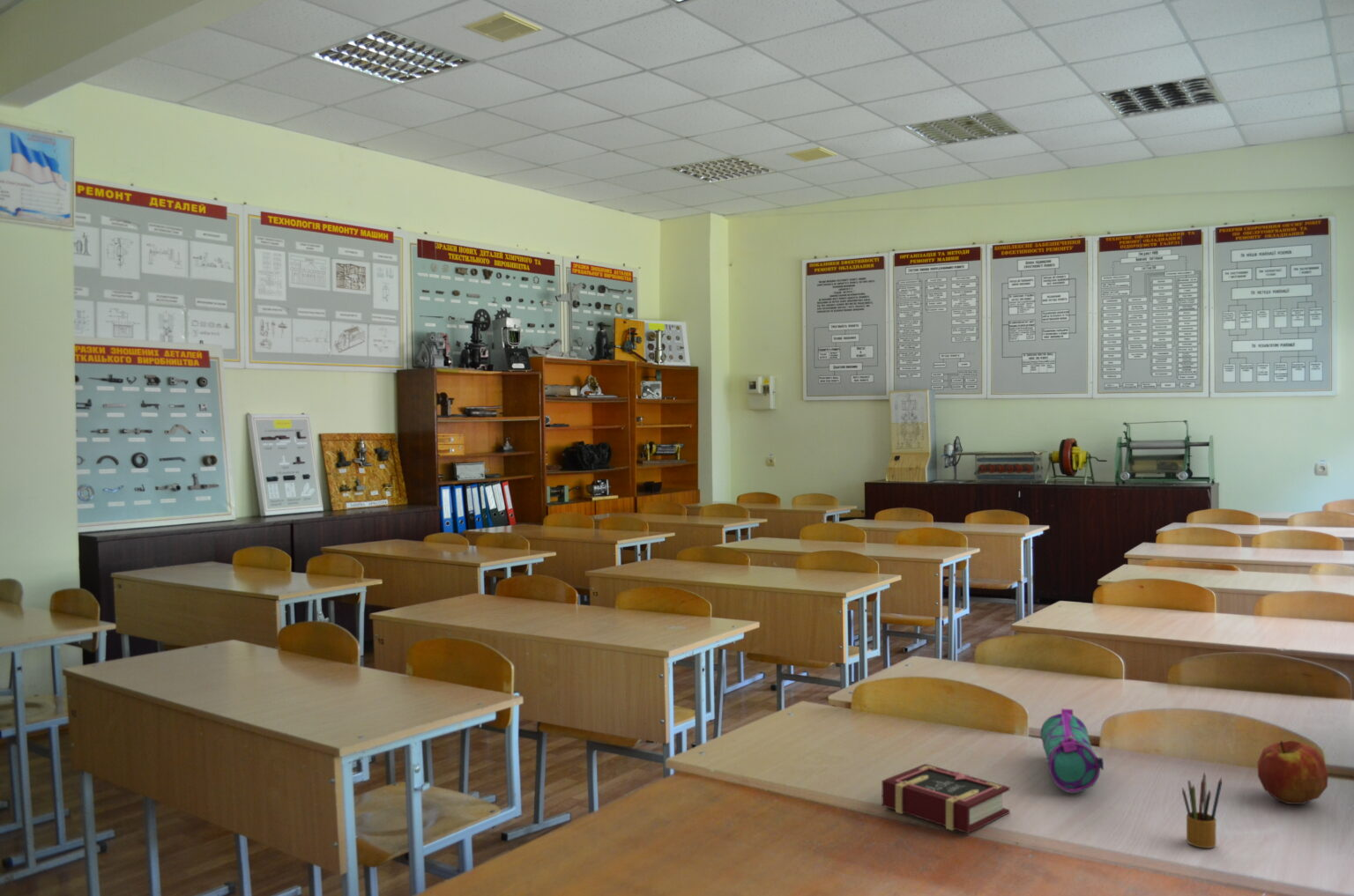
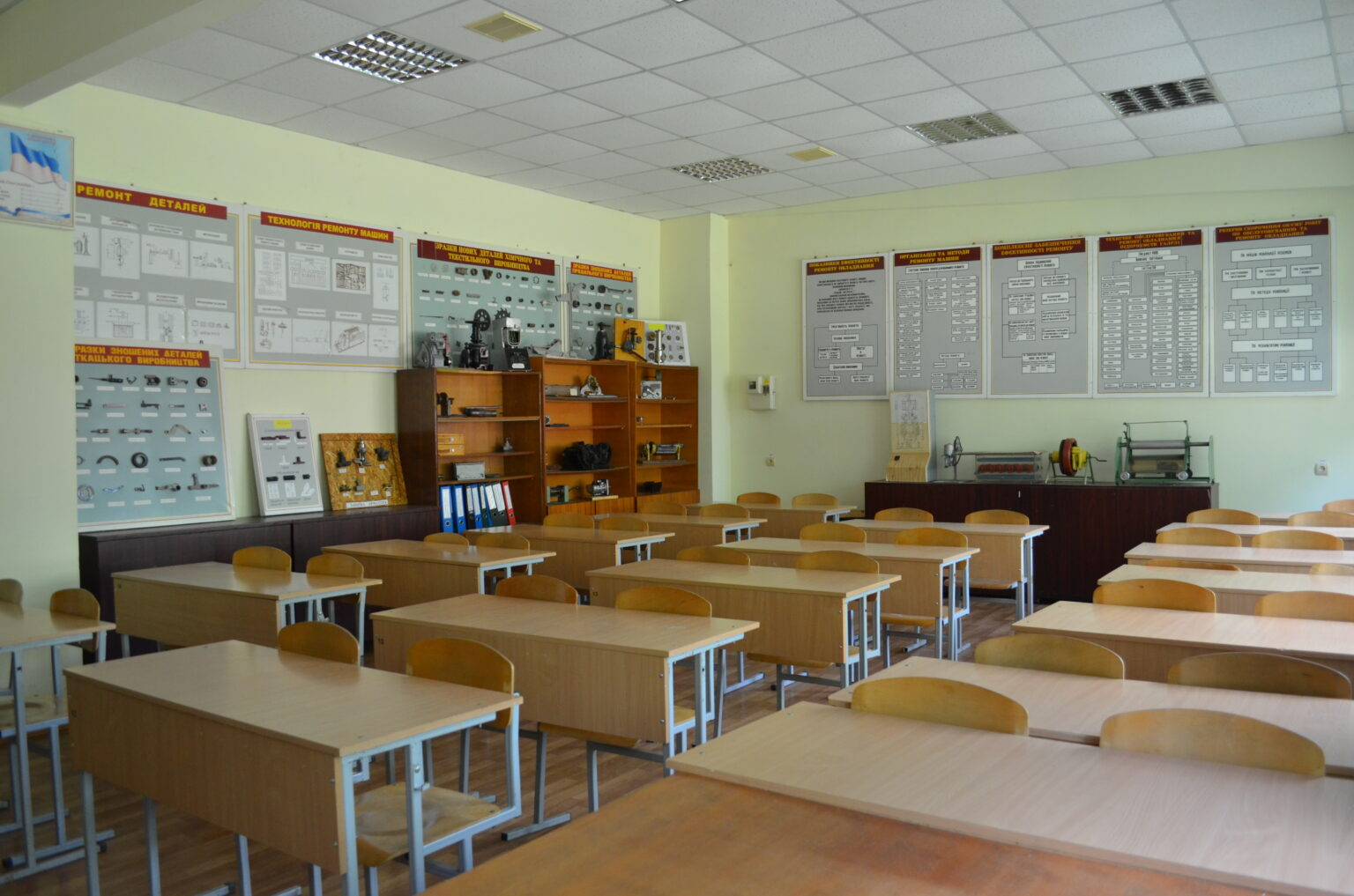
- book (944, 795)
- pencil case (1069, 749)
- apple (1292, 770)
- pencil box (1201, 811)
